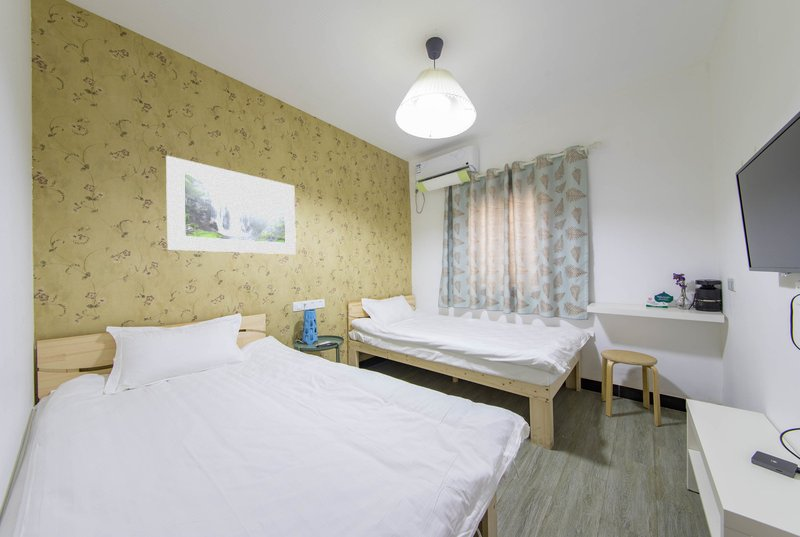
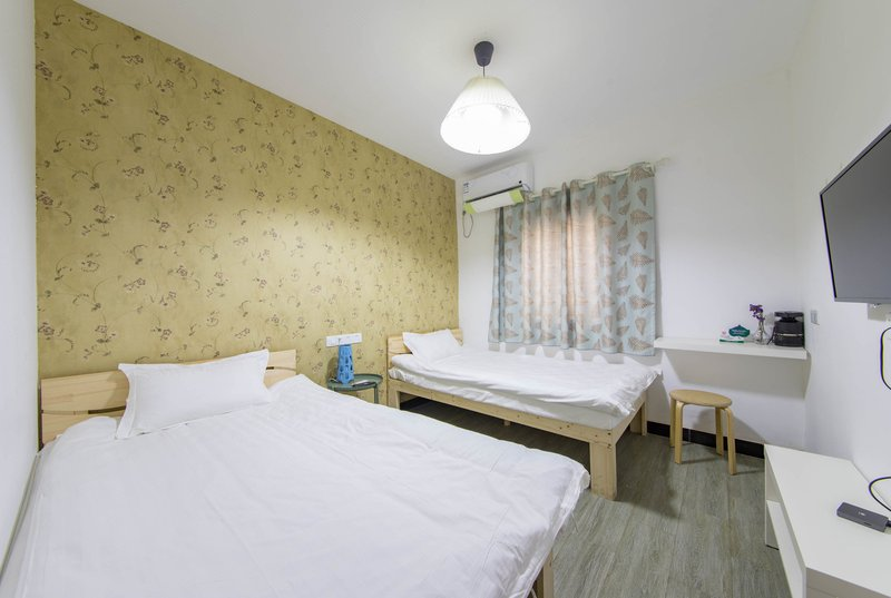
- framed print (240, 212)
